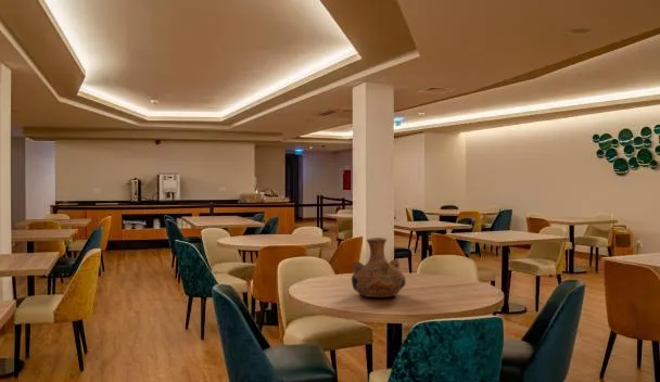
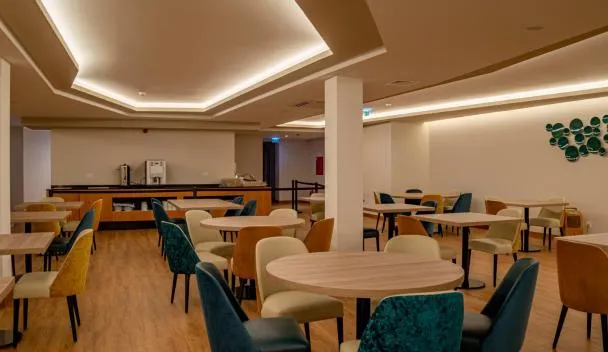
- vase (378, 266)
